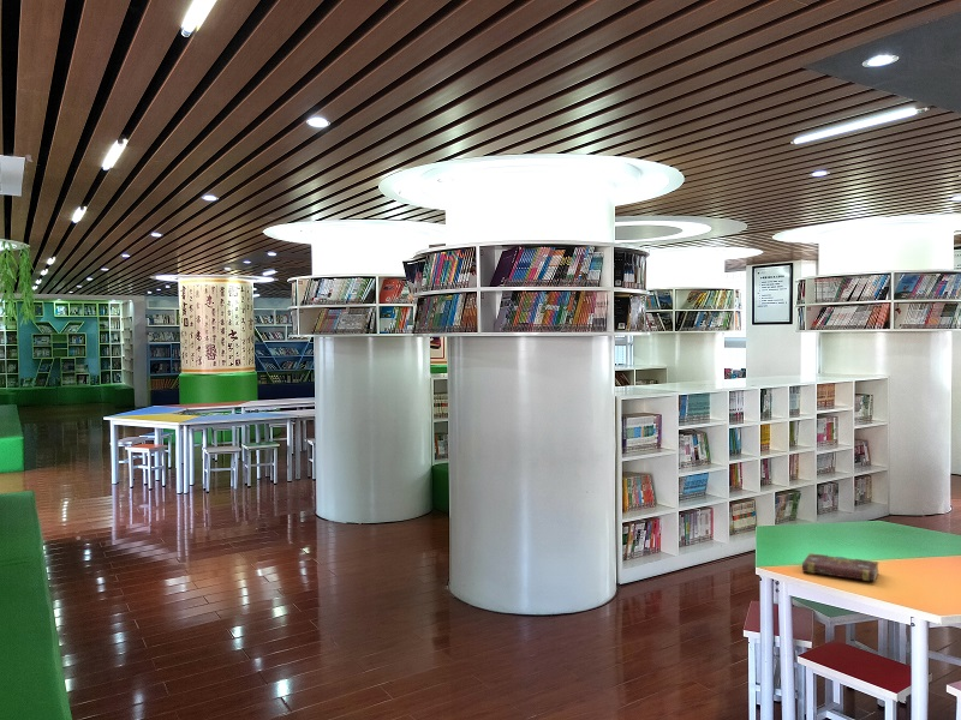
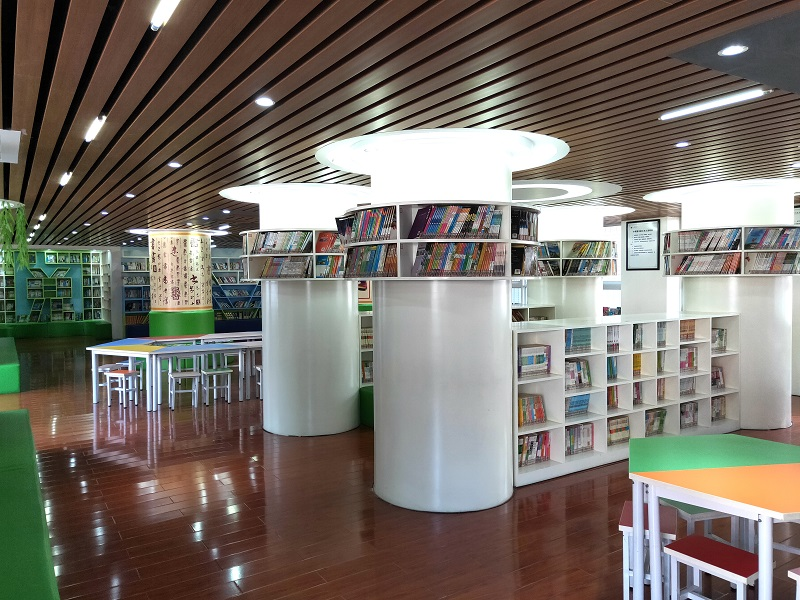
- book (840, 566)
